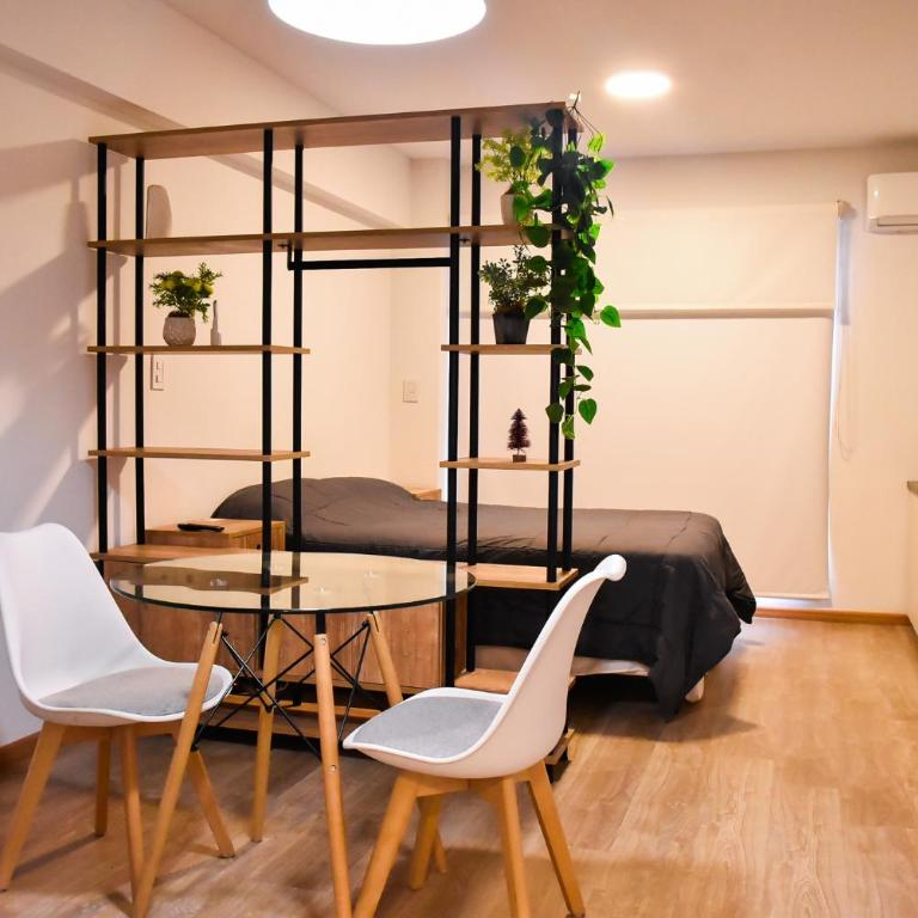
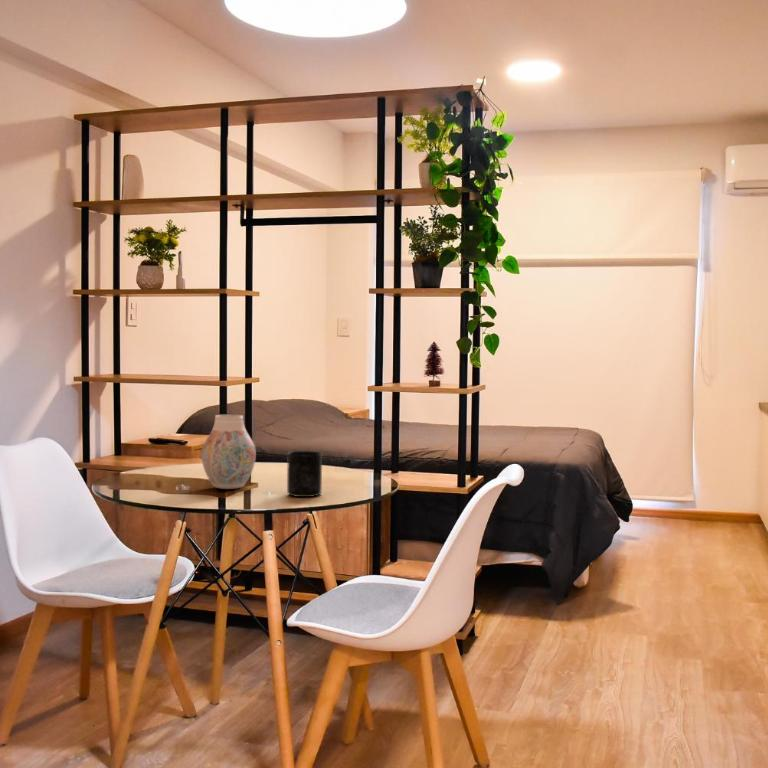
+ mug (301, 473)
+ vase (228, 451)
